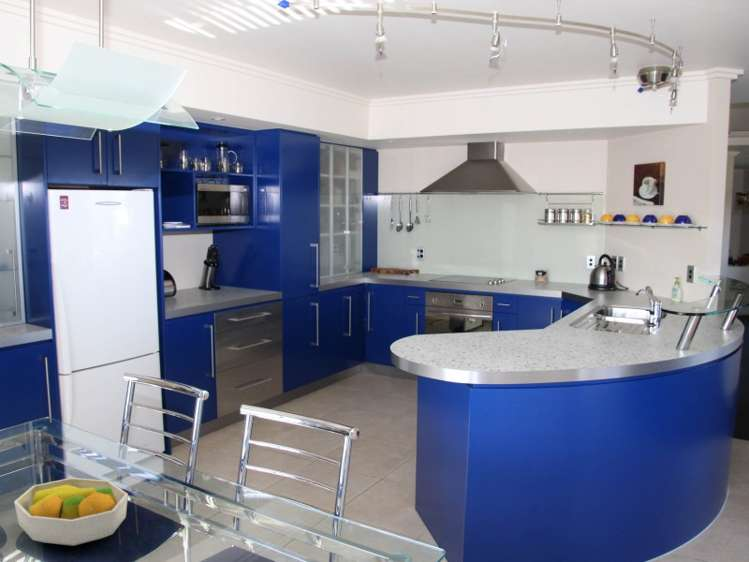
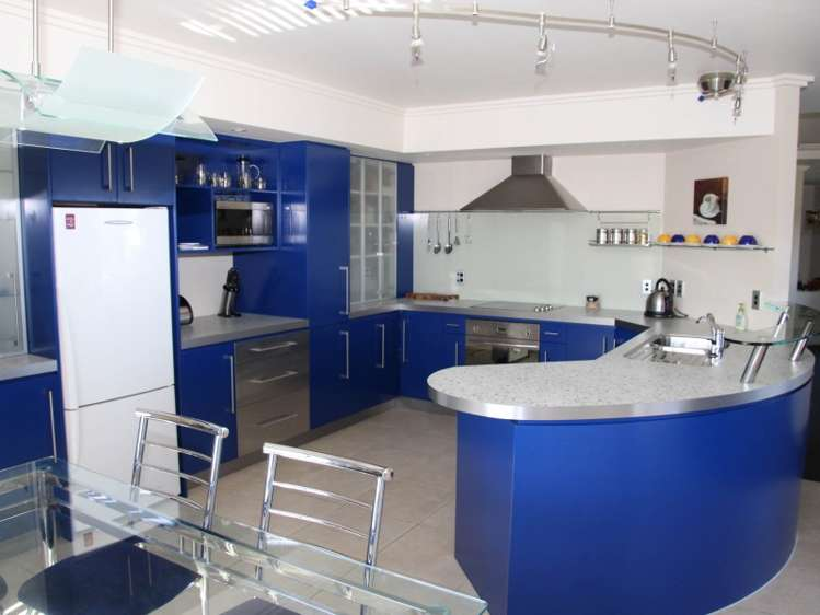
- fruit bowl (72, 506)
